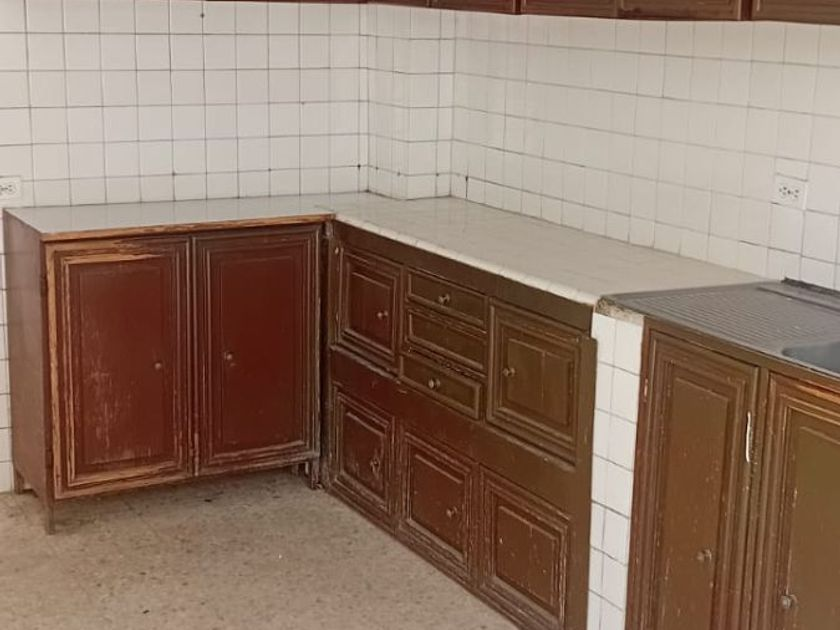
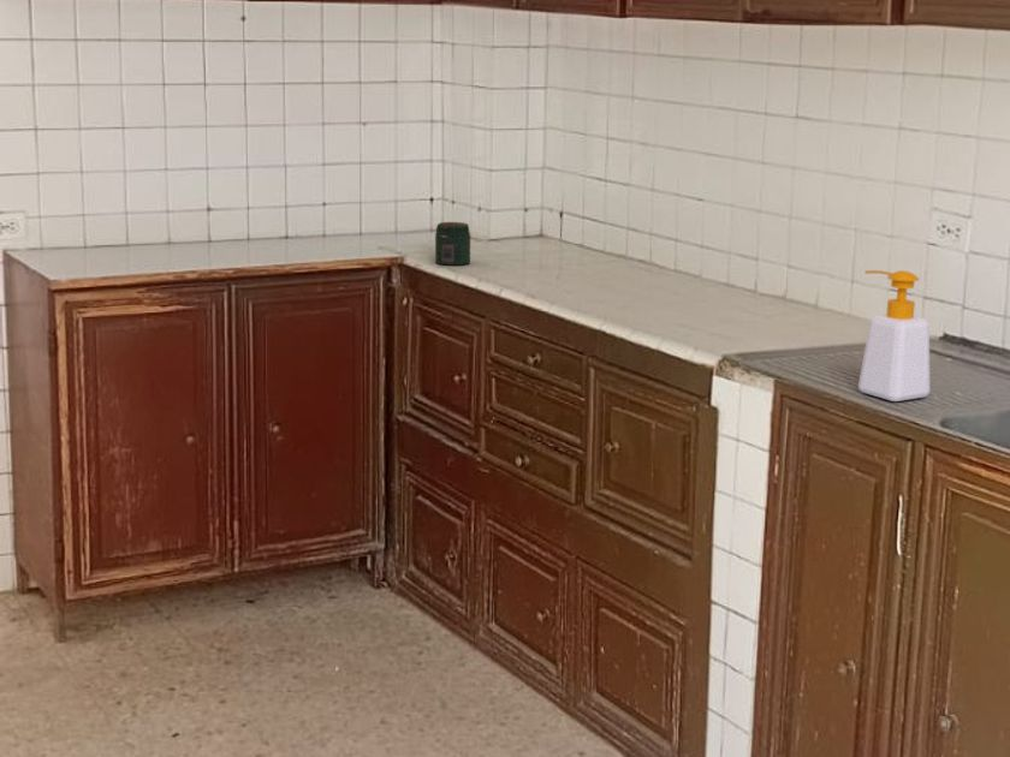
+ jar (452, 243)
+ soap bottle (889, 330)
